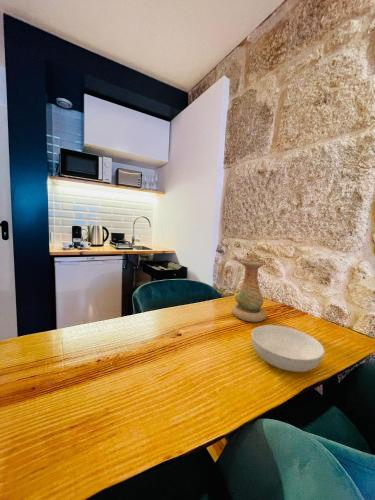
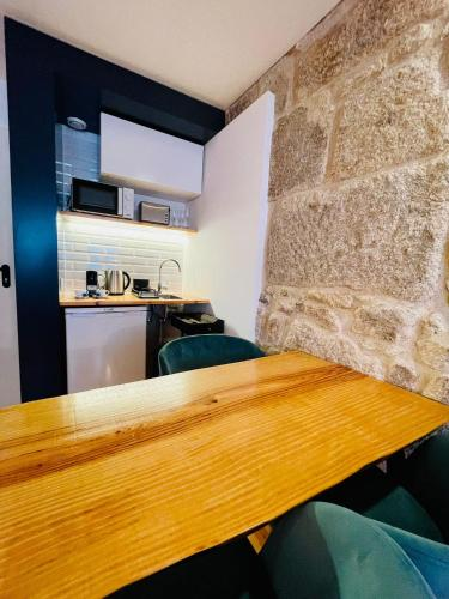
- vase (251, 284)
- serving bowl (284, 349)
